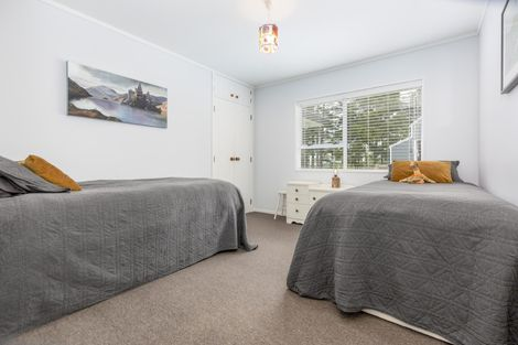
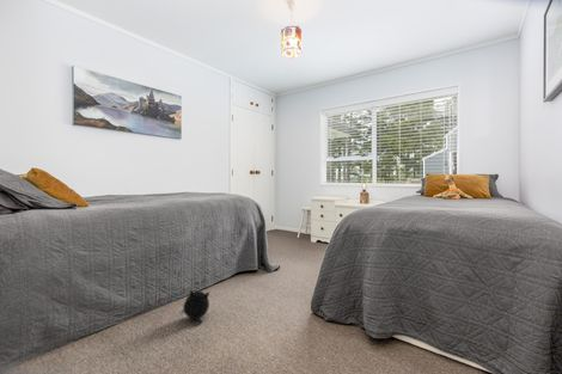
+ plush toy (195, 302)
